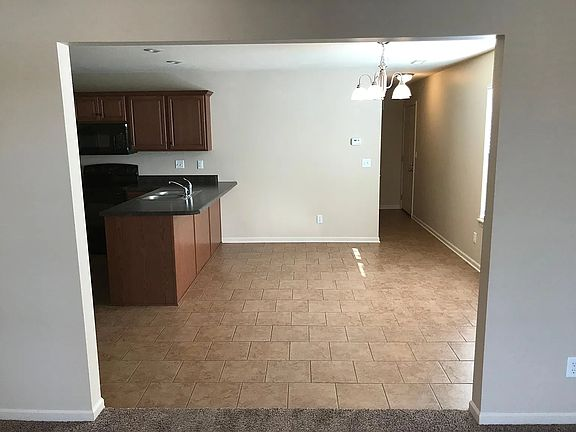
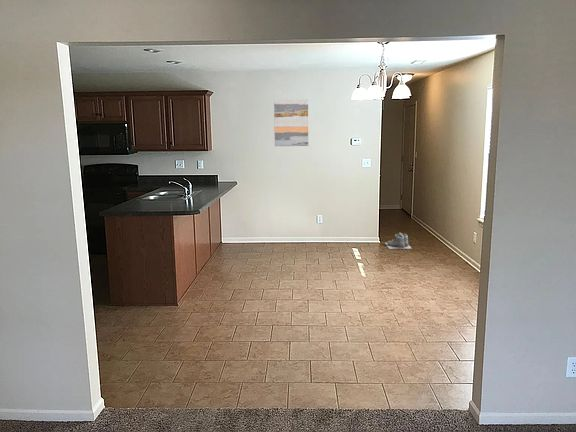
+ wall art (291, 123)
+ boots (398, 239)
